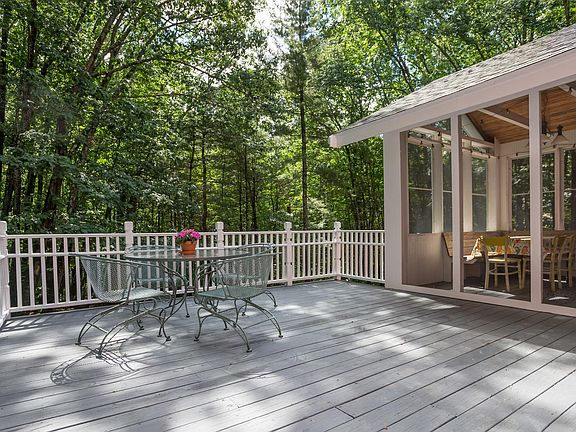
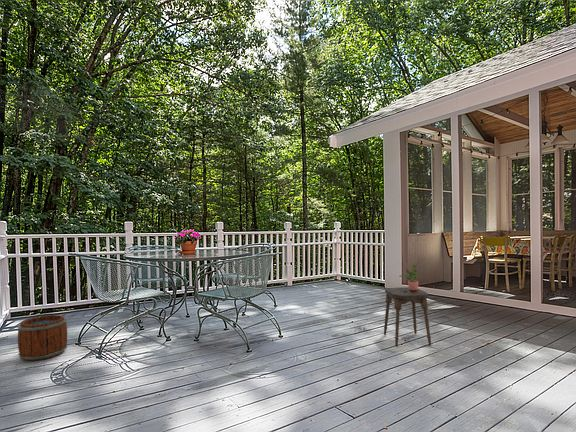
+ stool (399, 314)
+ bucket (43, 336)
+ potted plant (408, 276)
